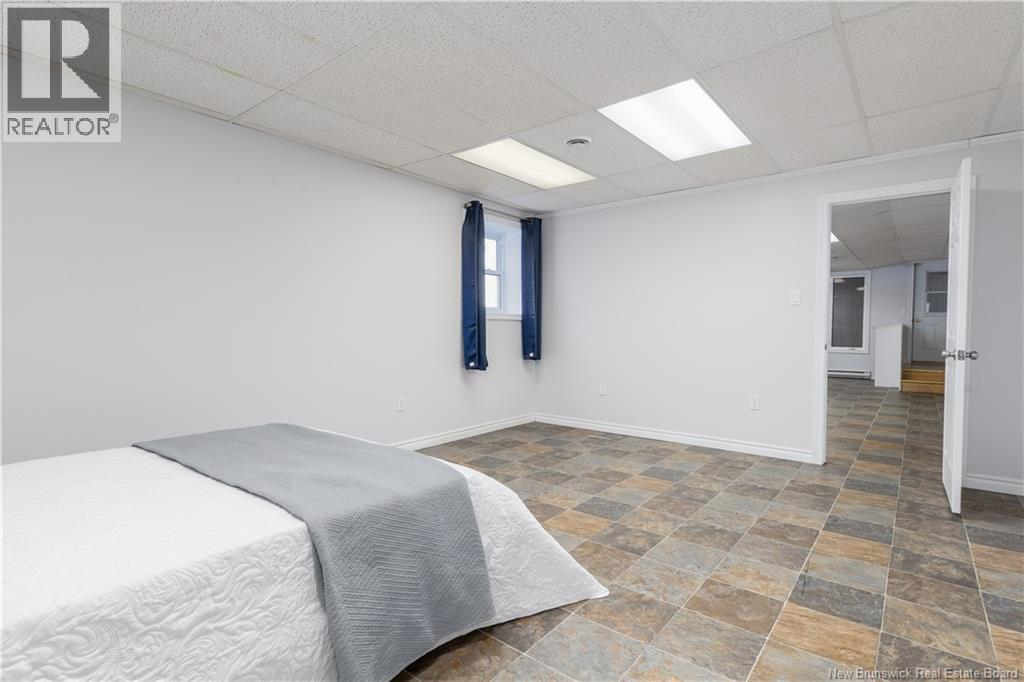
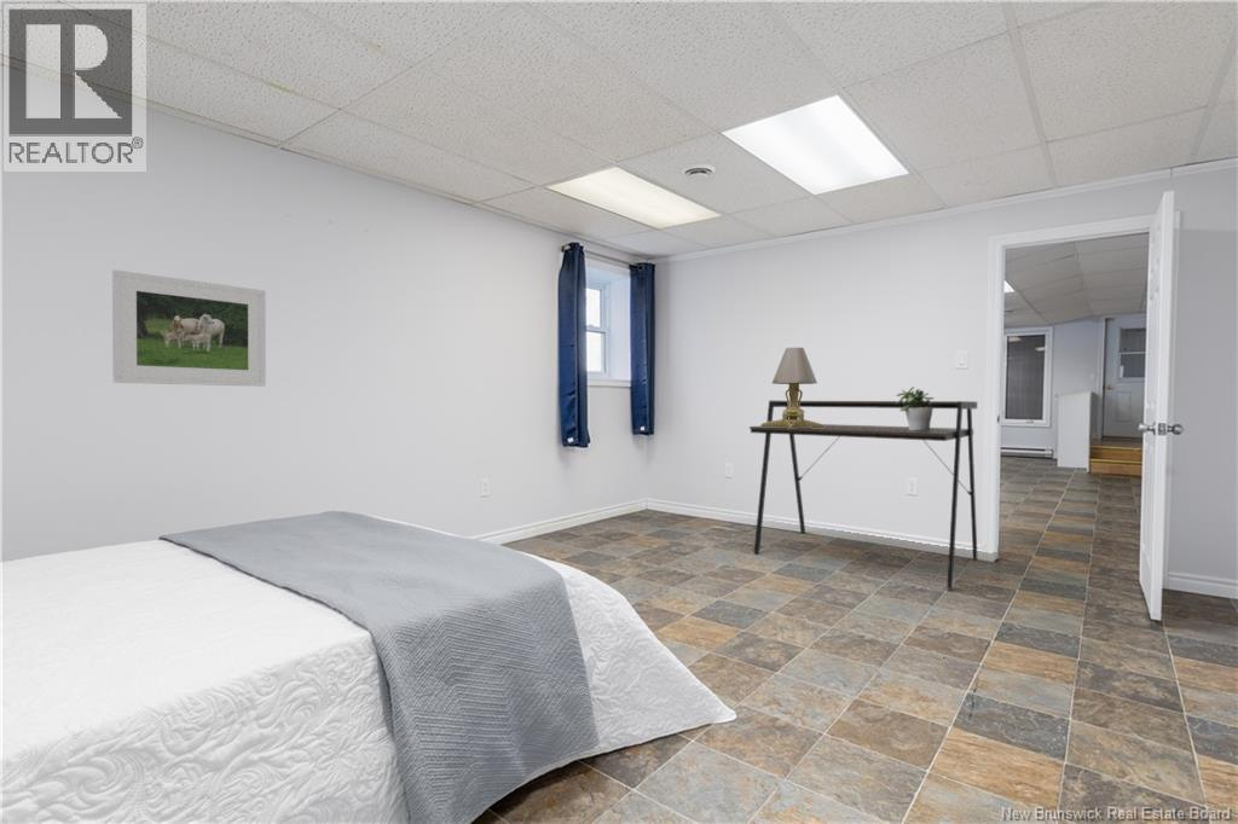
+ lamp (792, 387)
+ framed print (195, 332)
+ potted plant (913, 407)
+ desk (861, 436)
